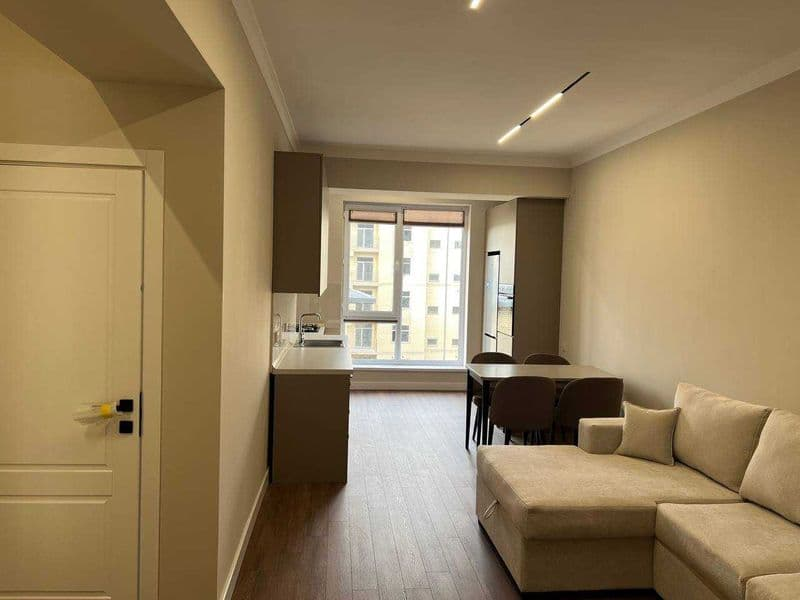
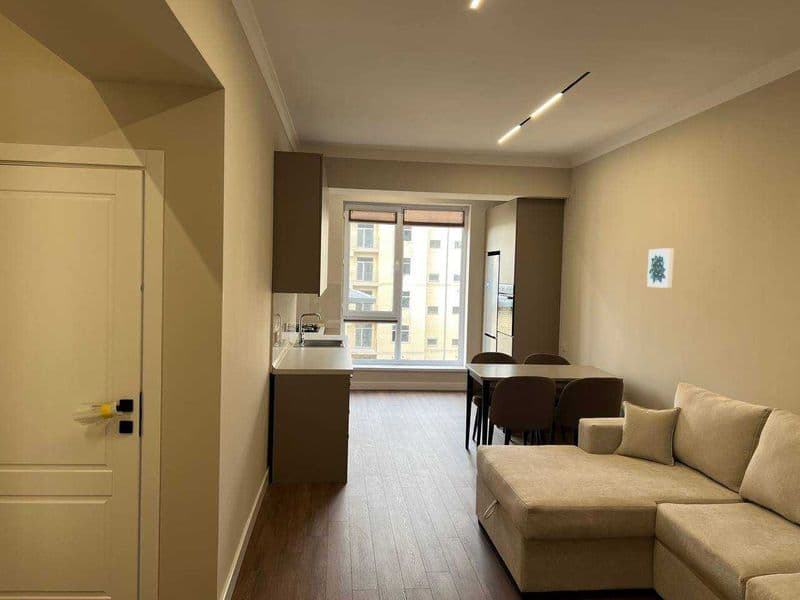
+ wall art (660, 268)
